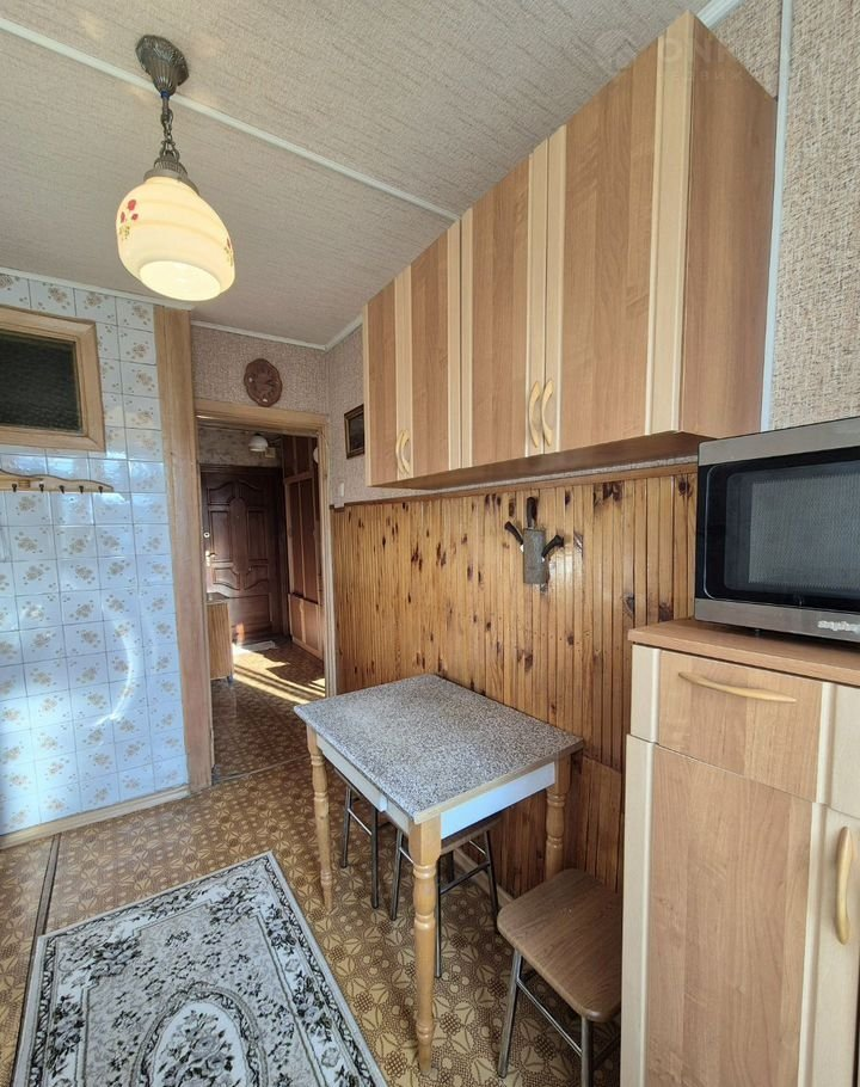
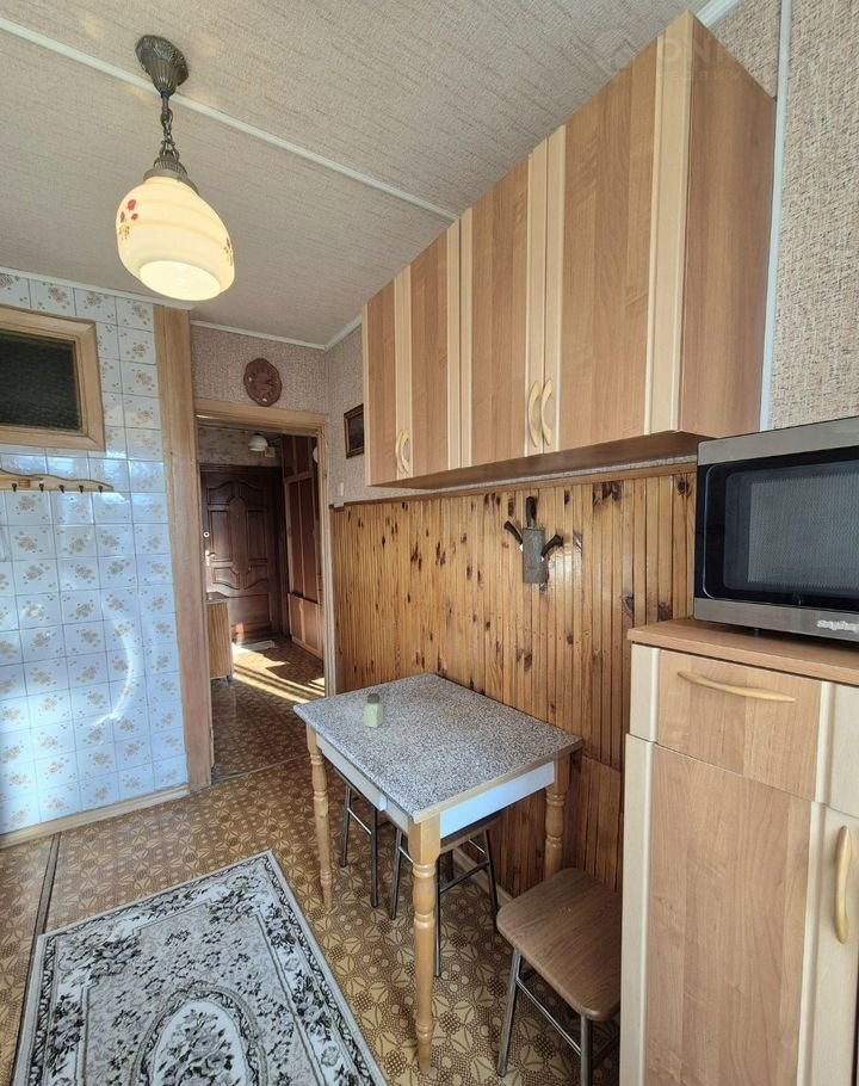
+ saltshaker (373, 709)
